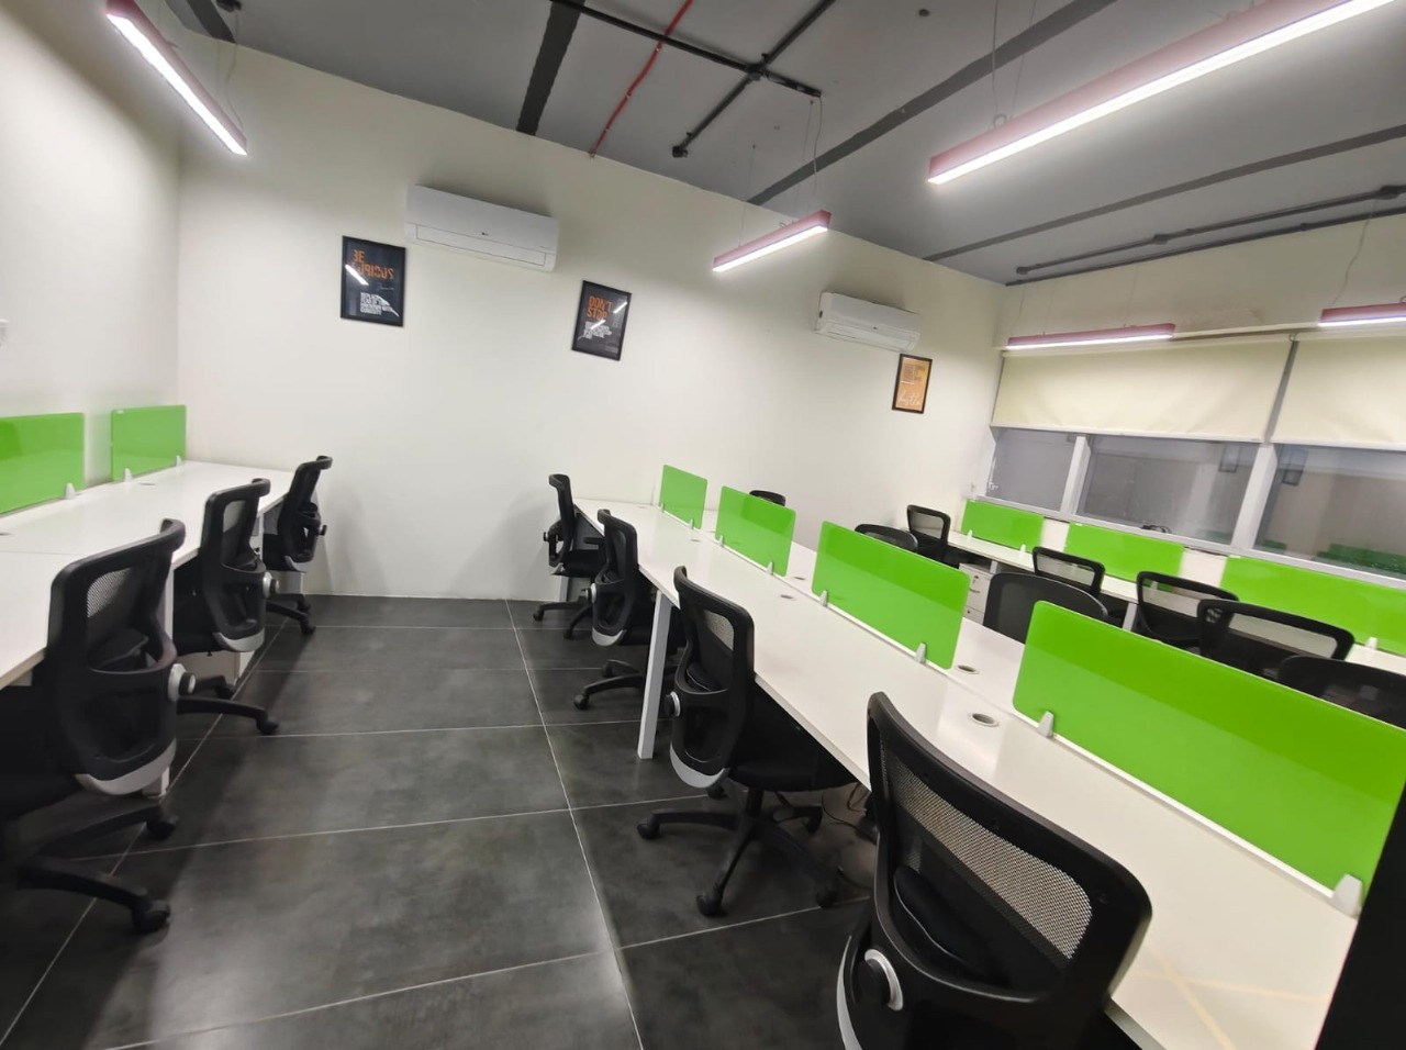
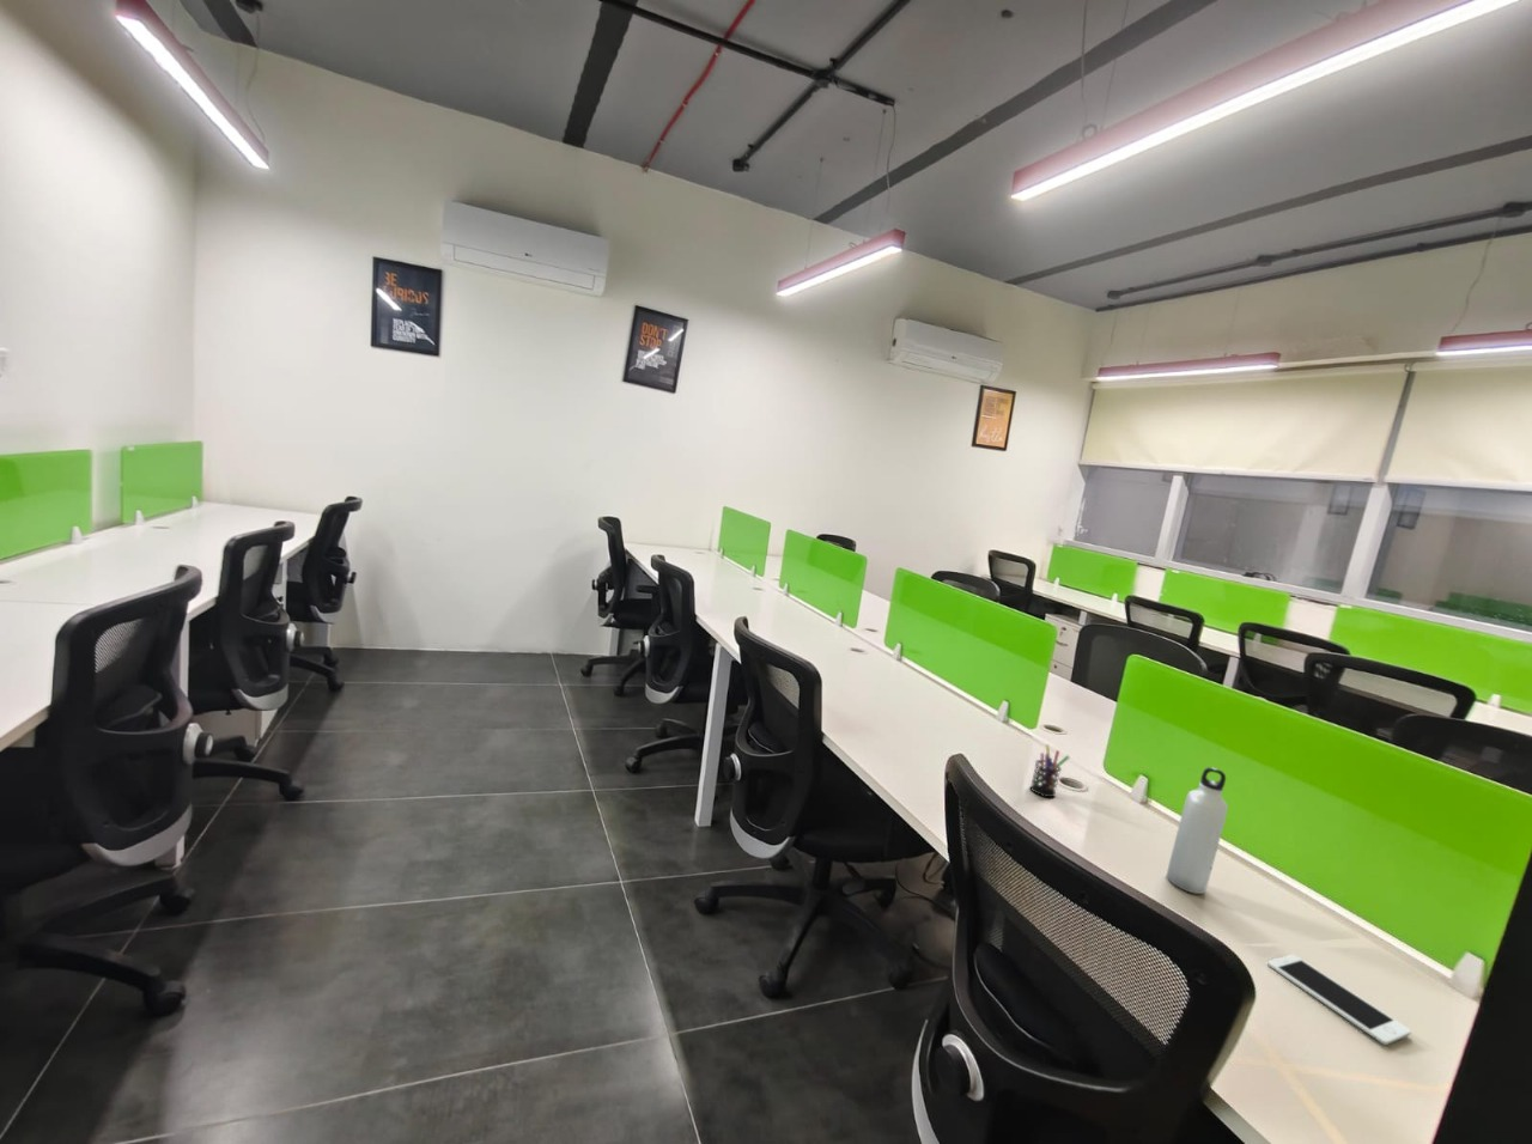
+ cell phone (1335, 996)
+ pen holder (1051, 769)
+ water bottle (1199, 827)
